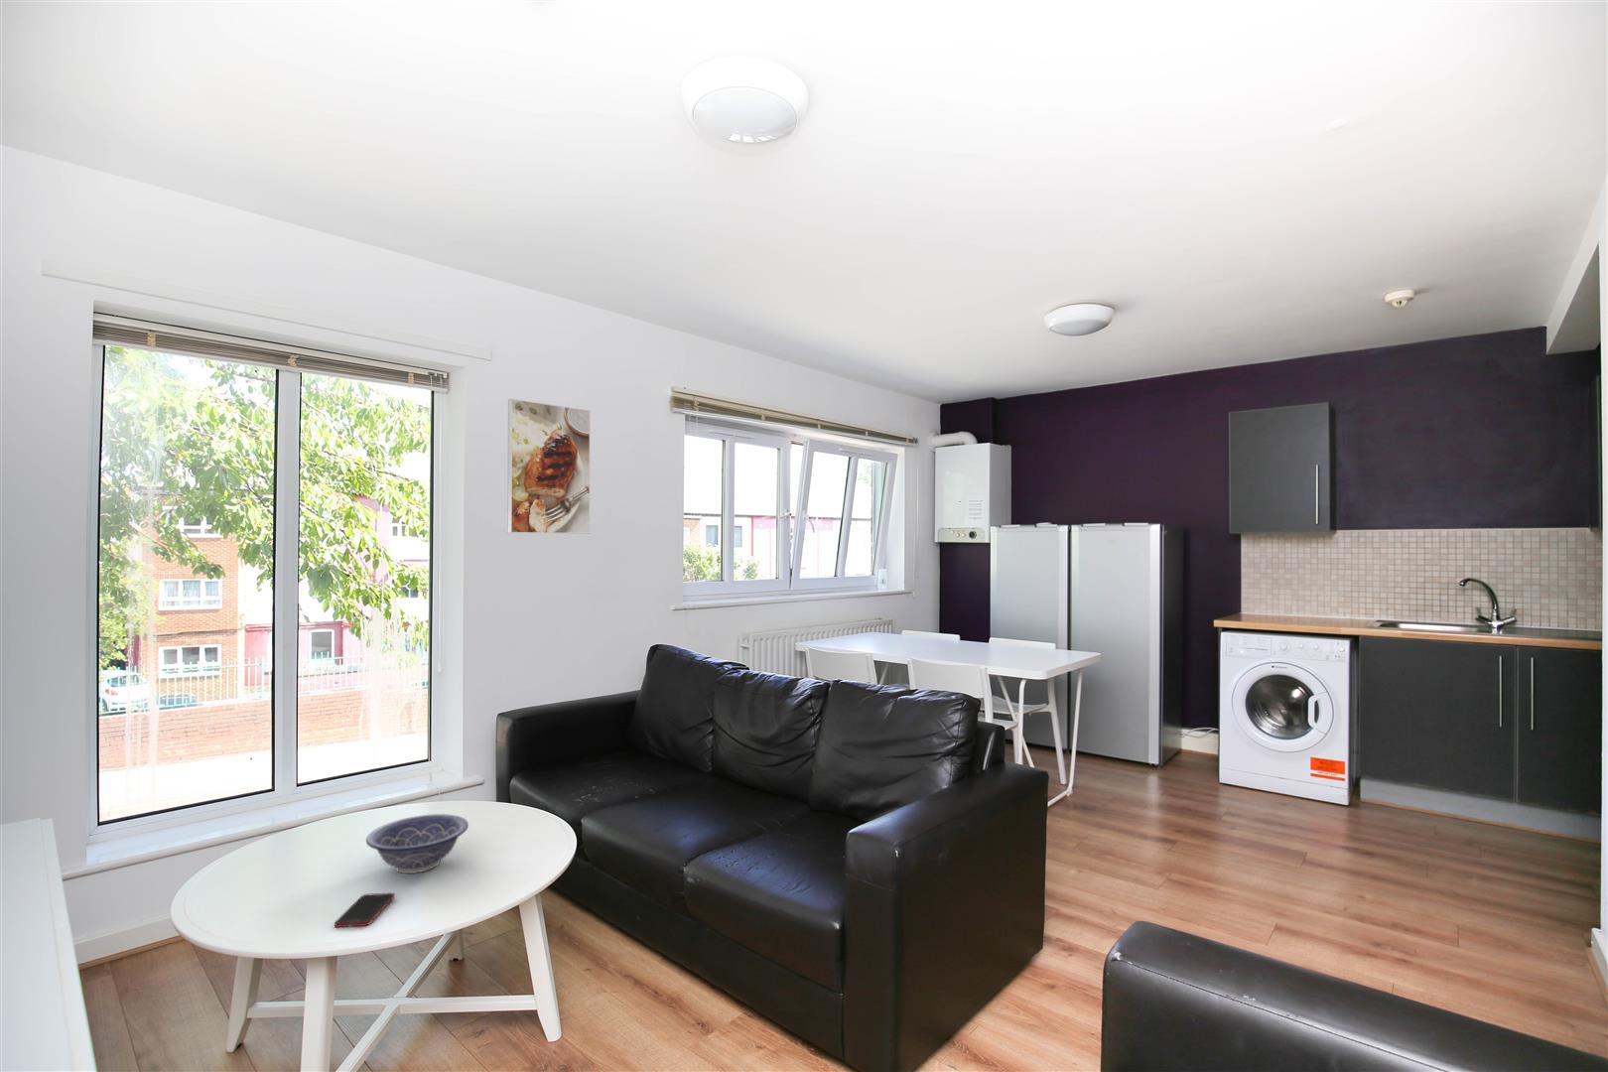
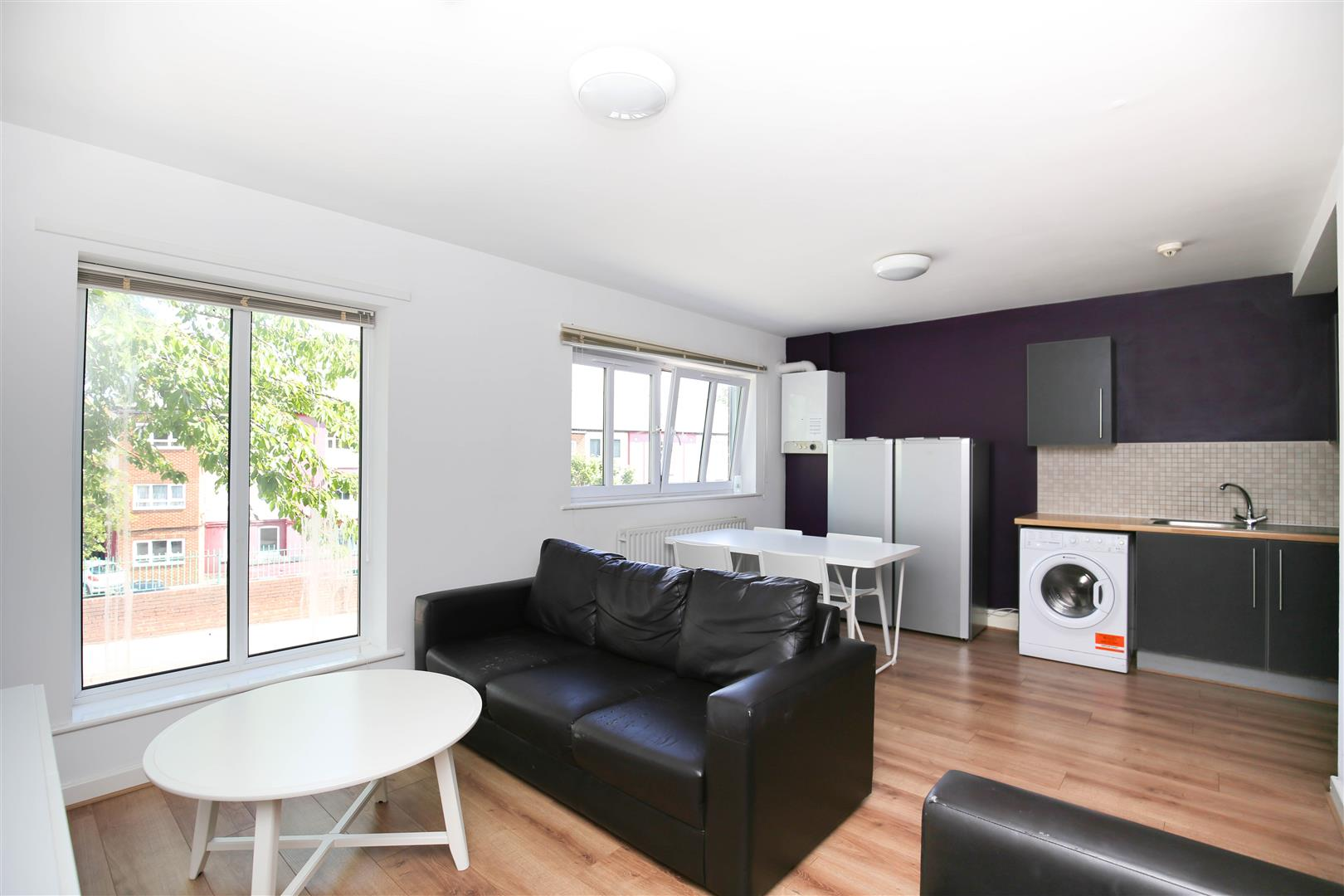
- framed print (550, 469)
- decorative bowl (418, 848)
- cell phone (365, 909)
